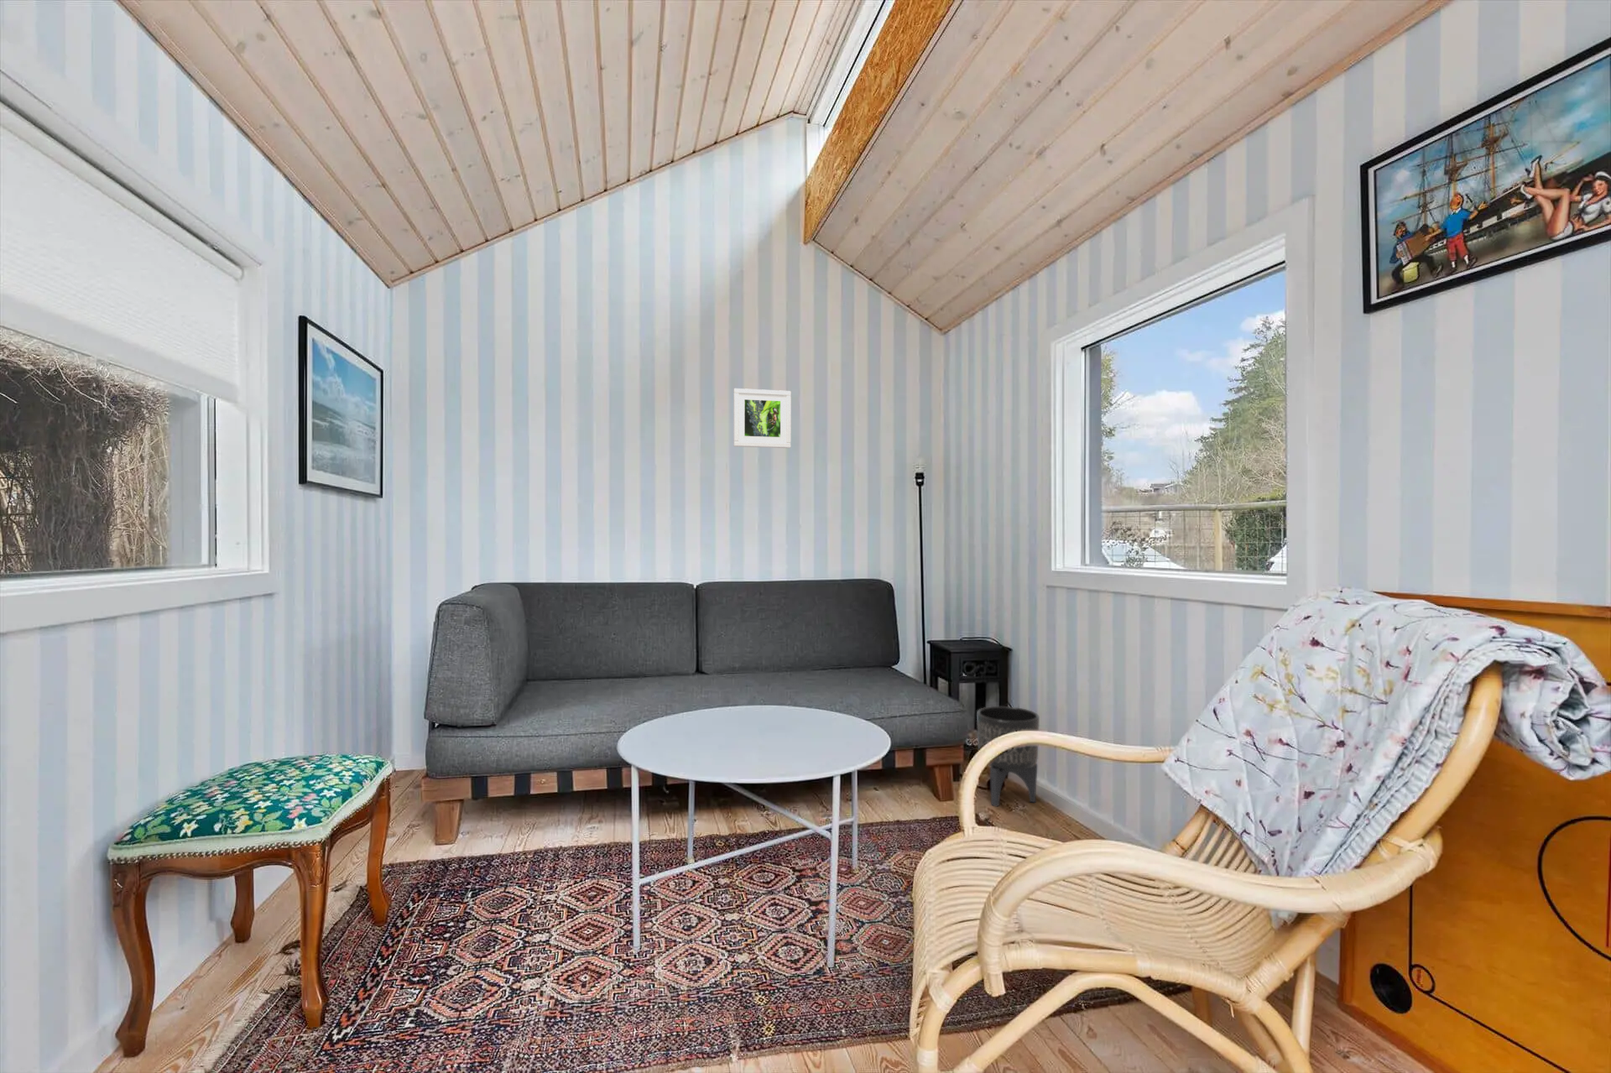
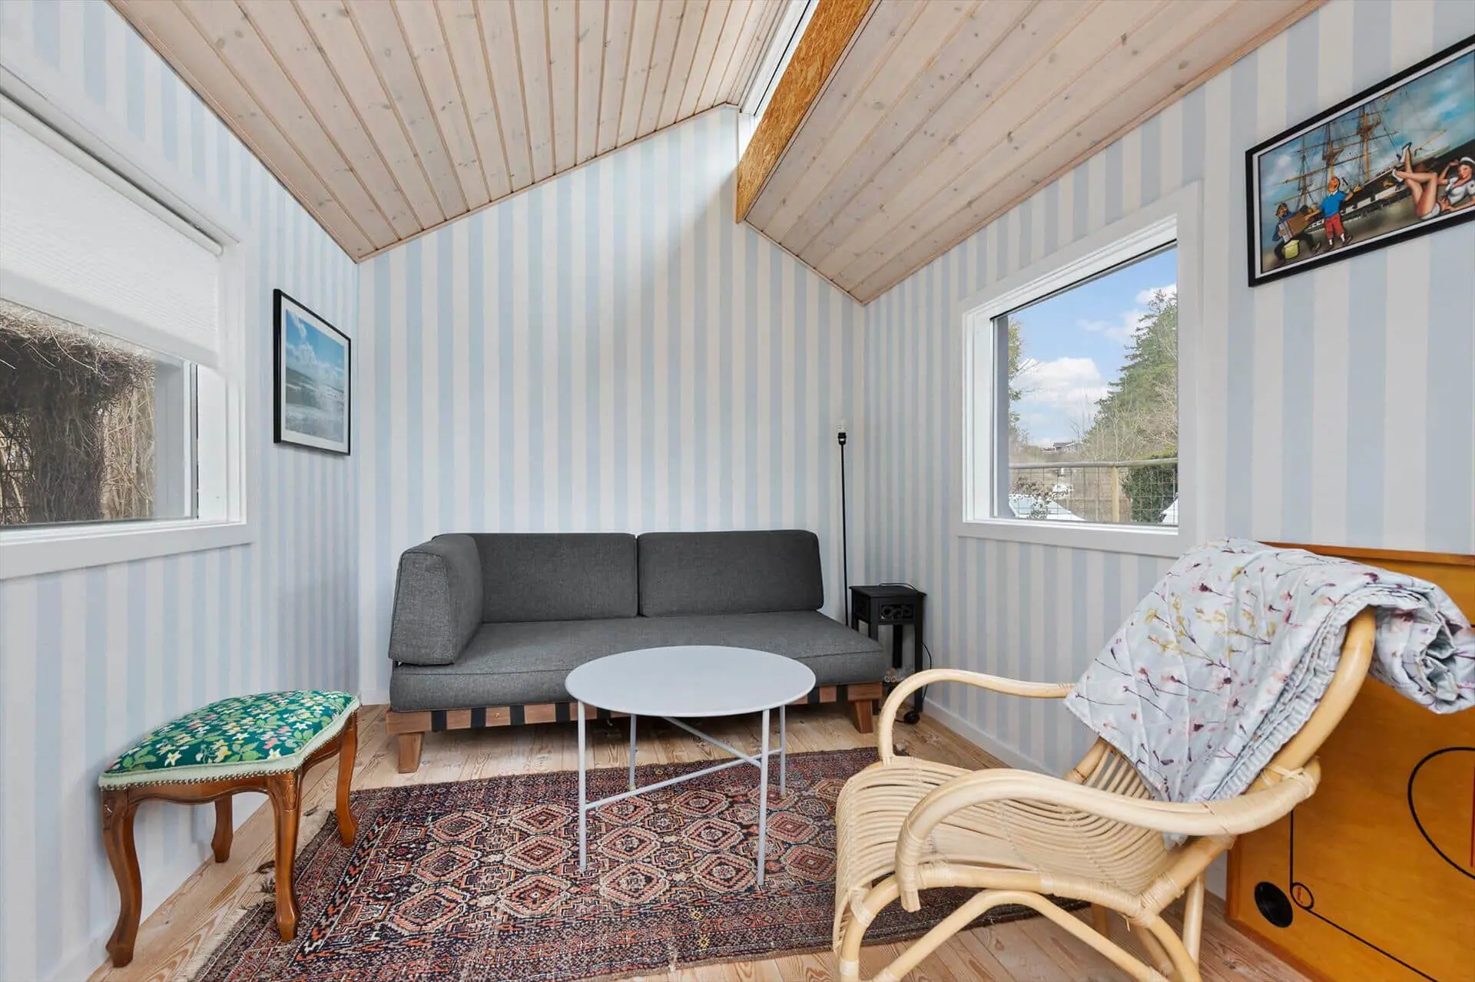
- planter (1007, 756)
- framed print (762, 418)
